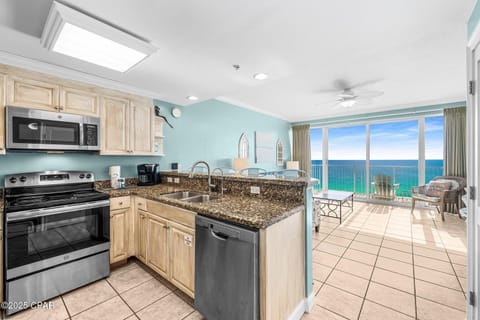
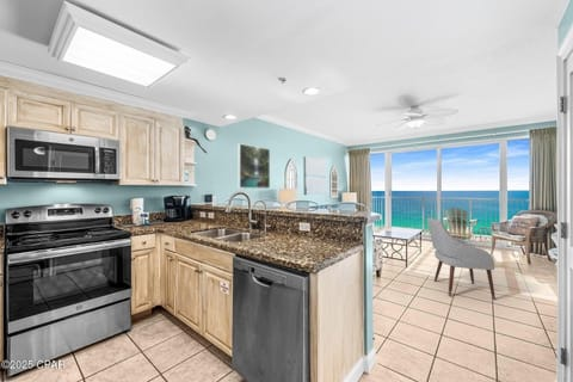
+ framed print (254, 167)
+ chair (456, 253)
